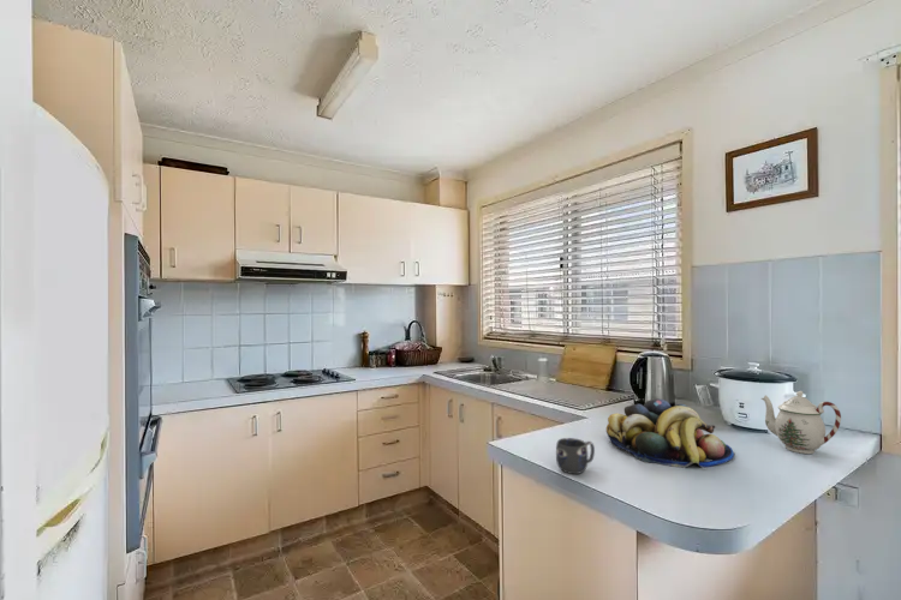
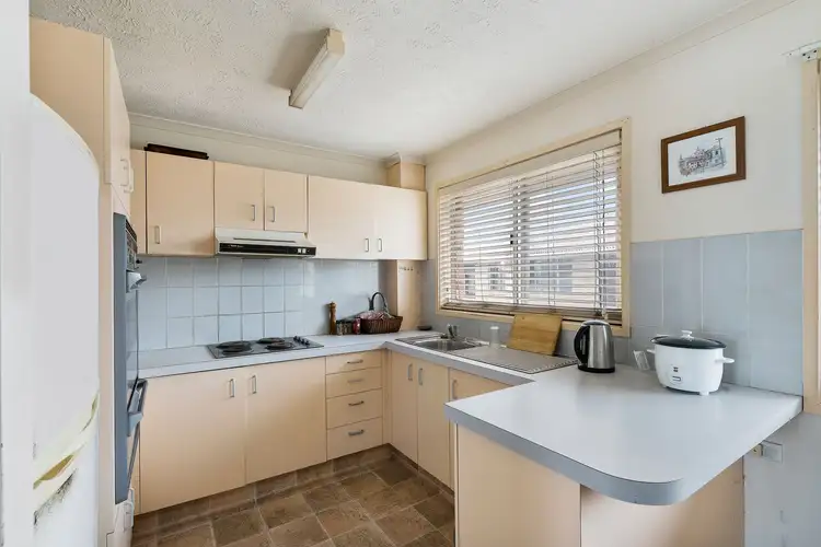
- mug (577, 455)
- teapot (798, 419)
- fruit bowl (668, 425)
